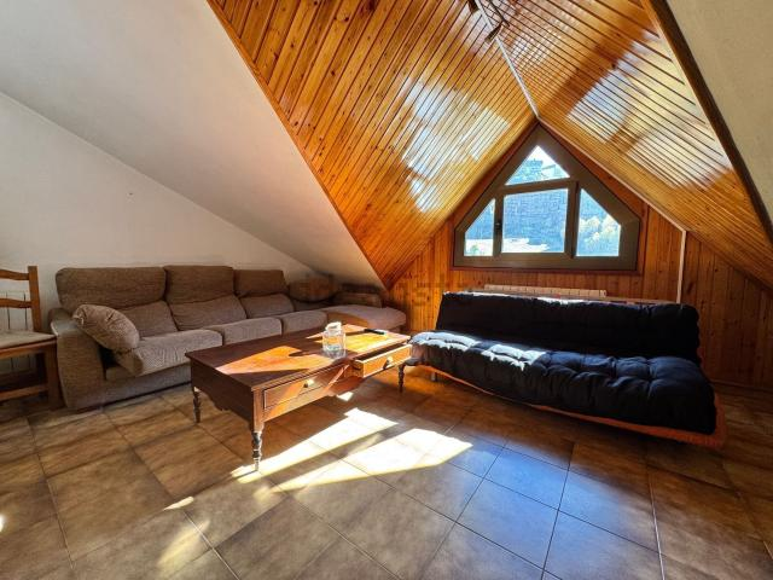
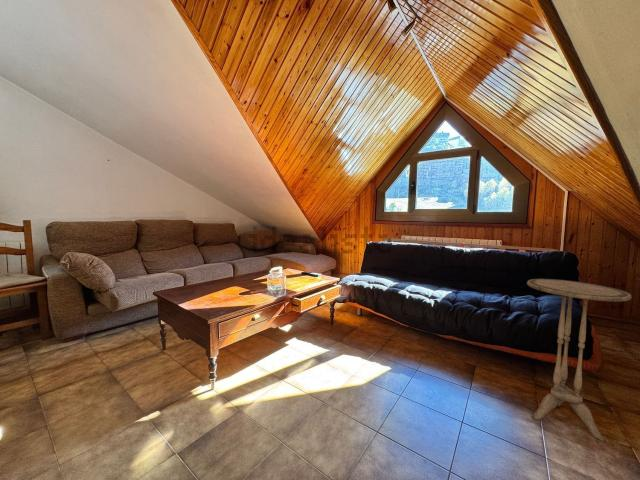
+ side table (567, 352)
